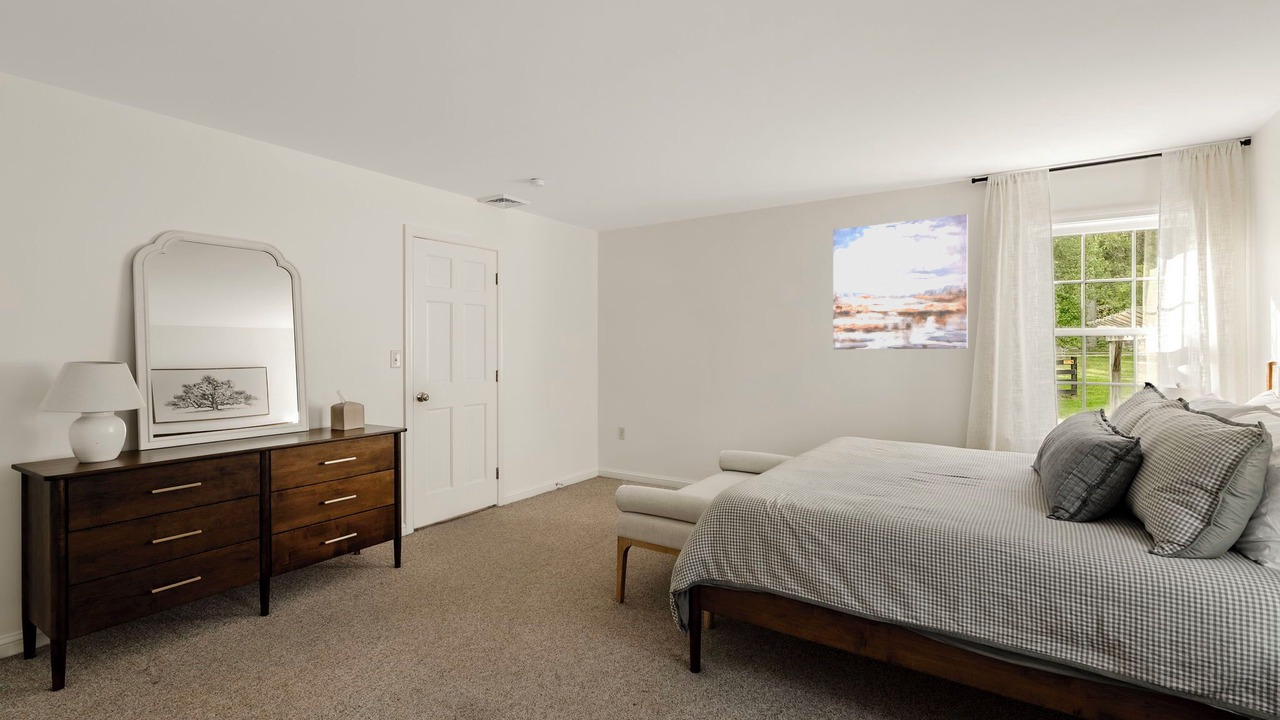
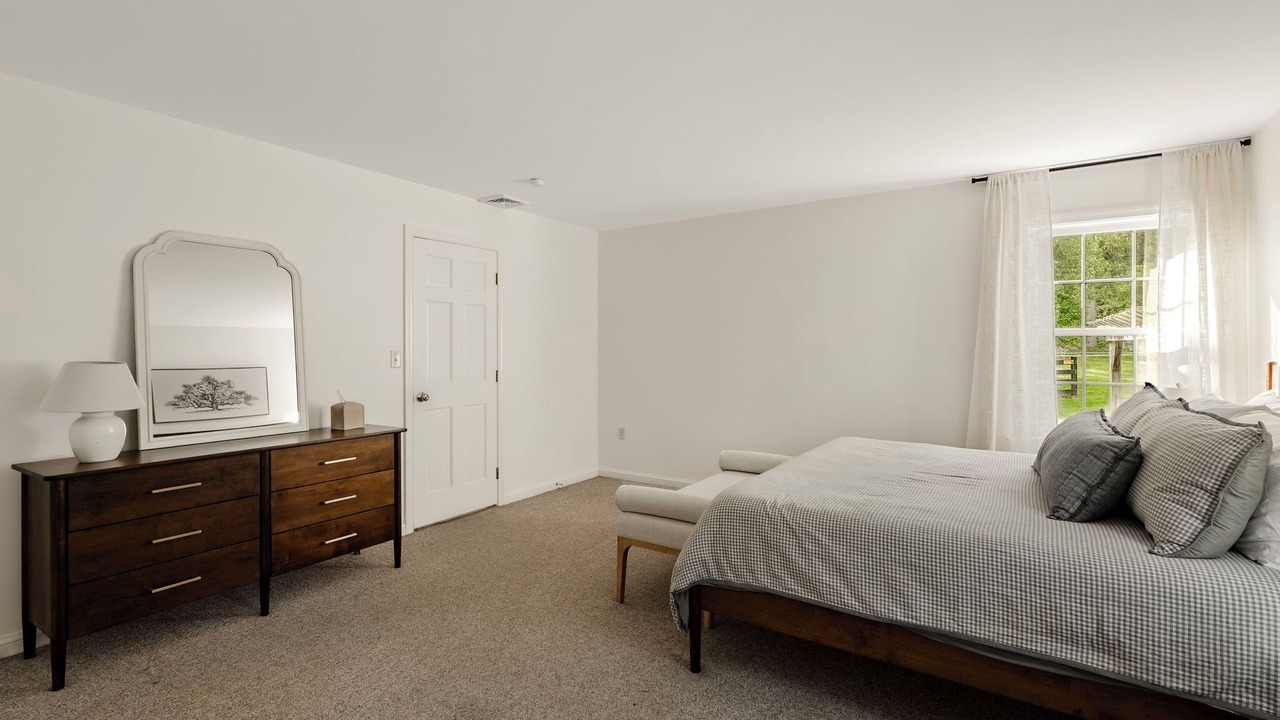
- wall art (896, 285)
